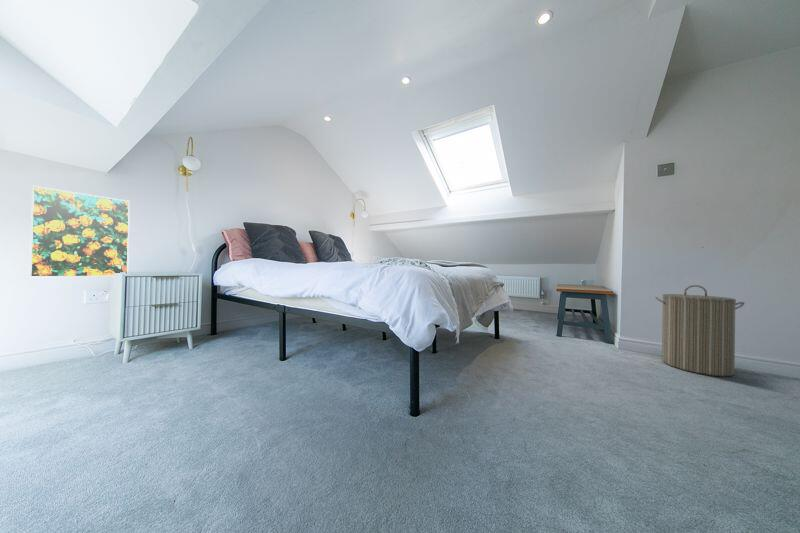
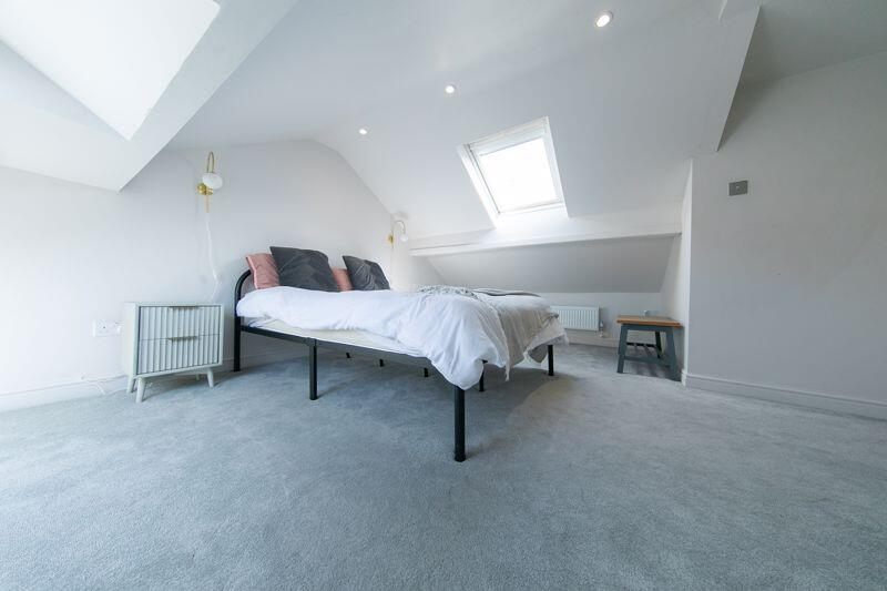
- laundry hamper (696, 326)
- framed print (84, 235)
